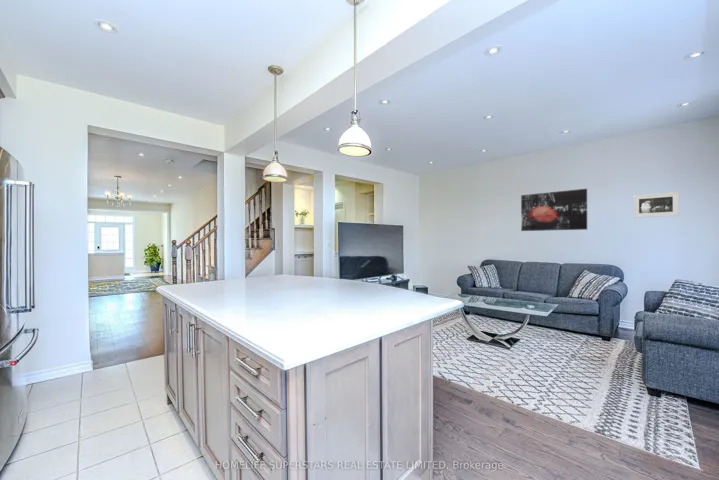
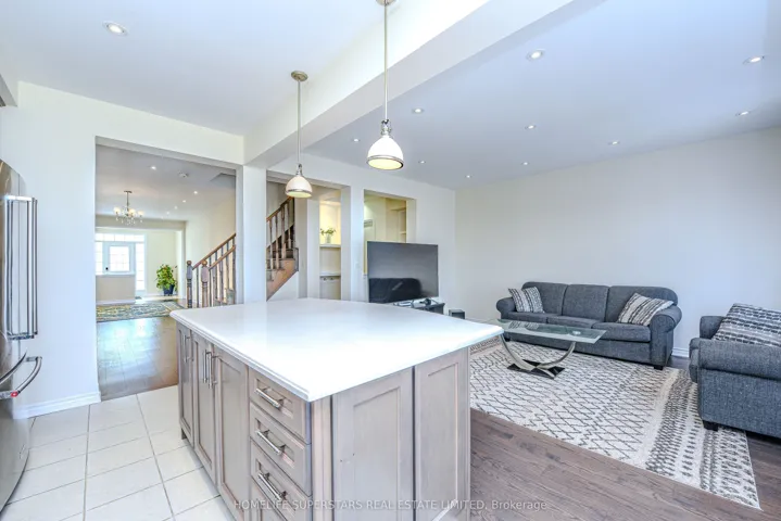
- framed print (655, 205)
- wall art (552, 211)
